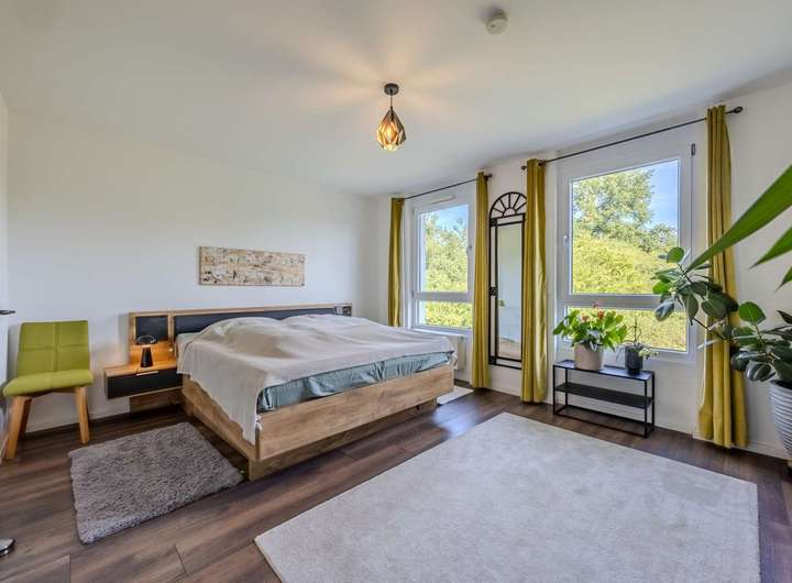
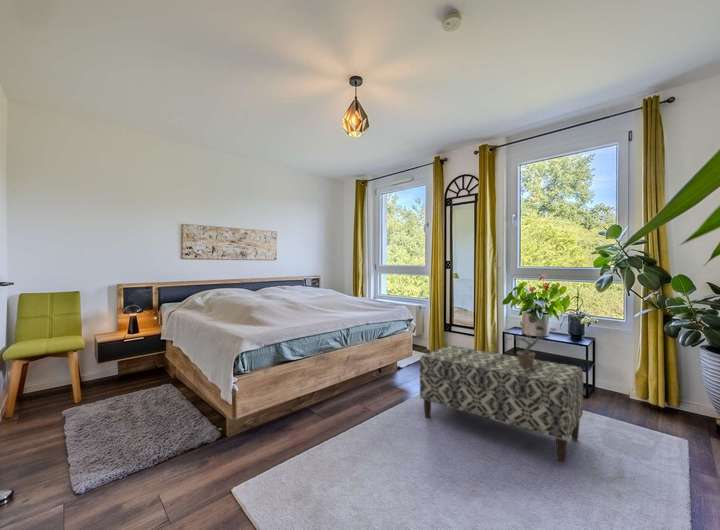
+ potted plant (528, 341)
+ bench (496, 394)
